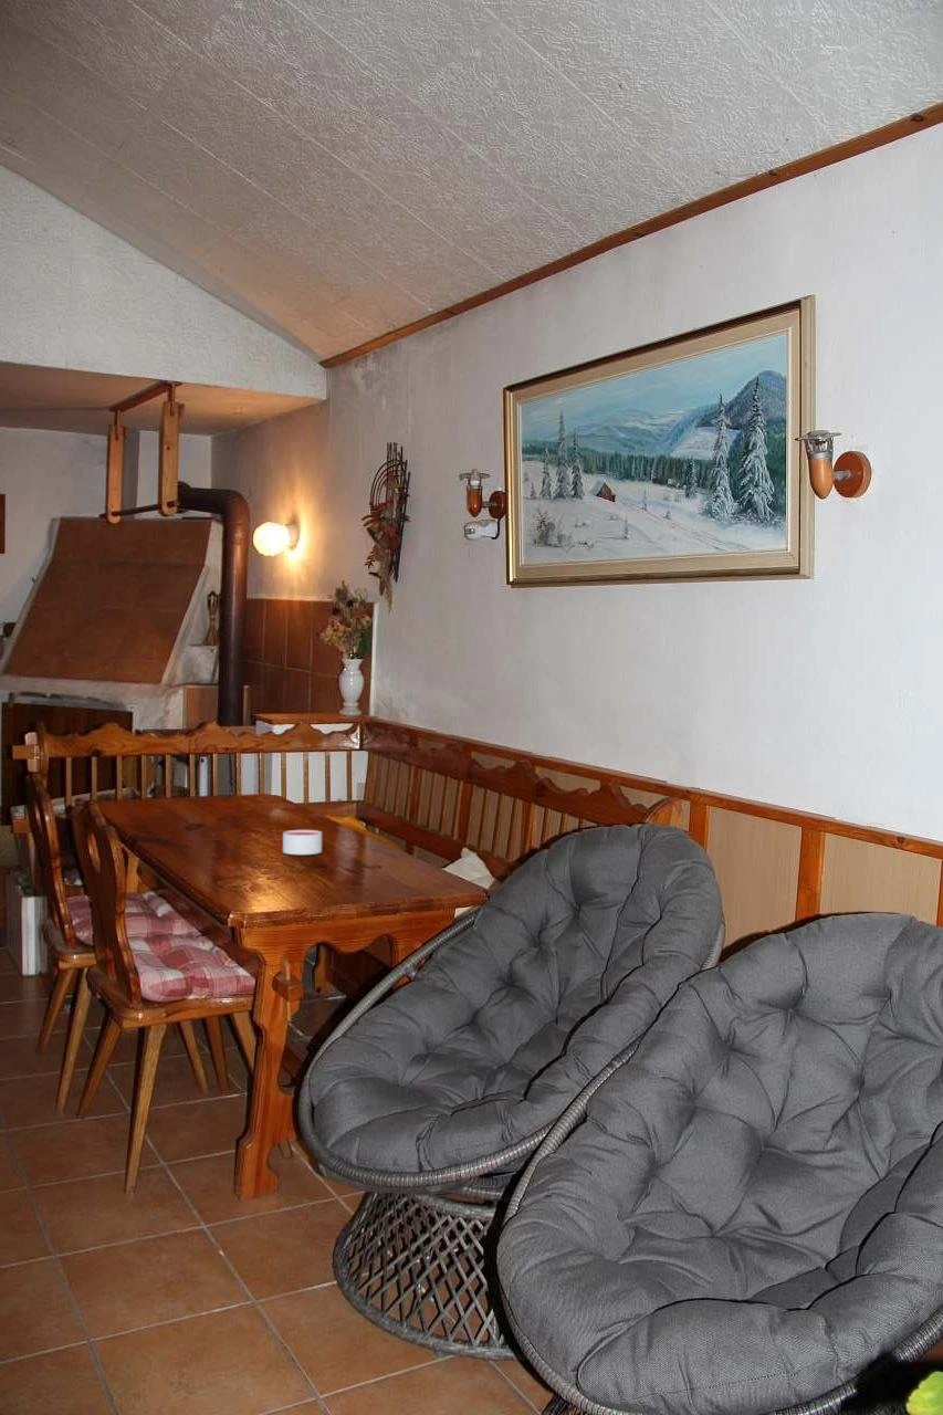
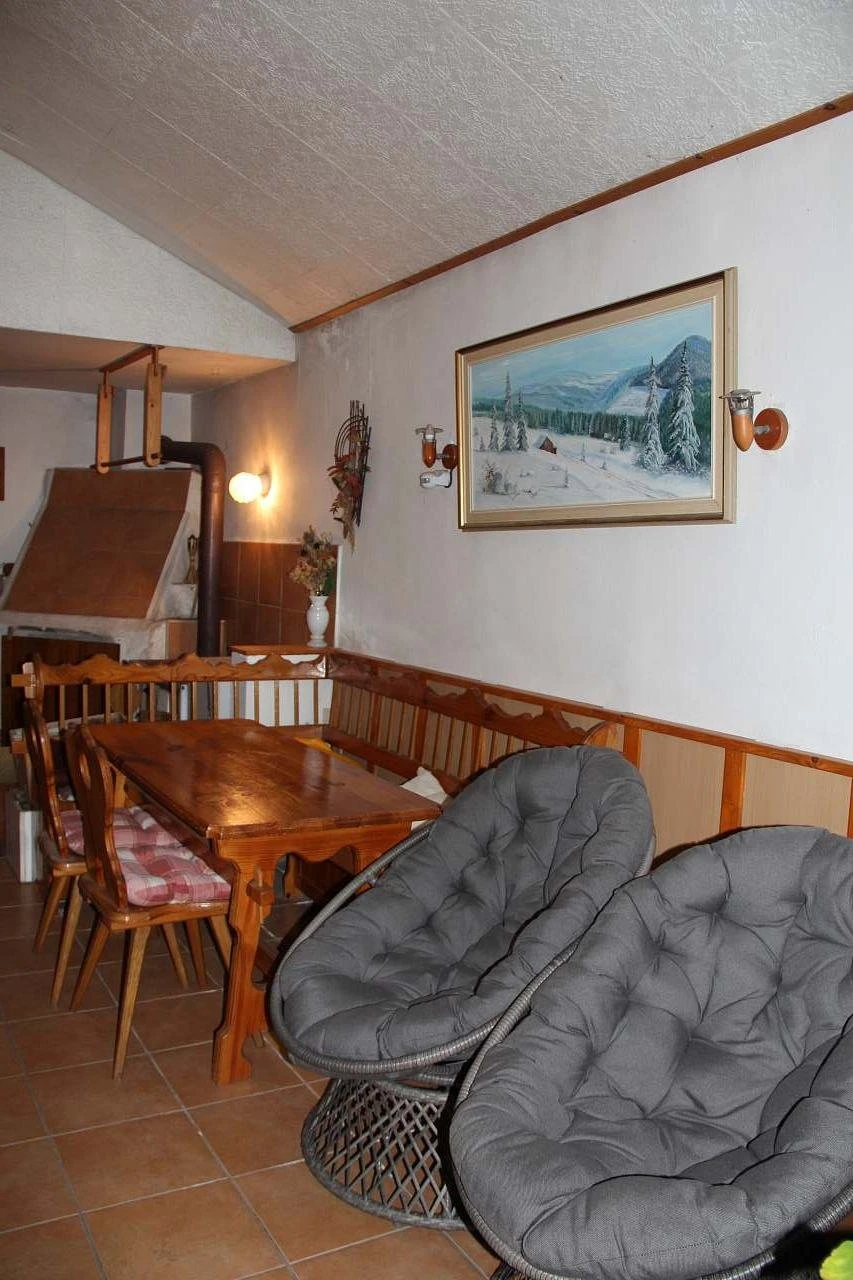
- candle (302, 841)
